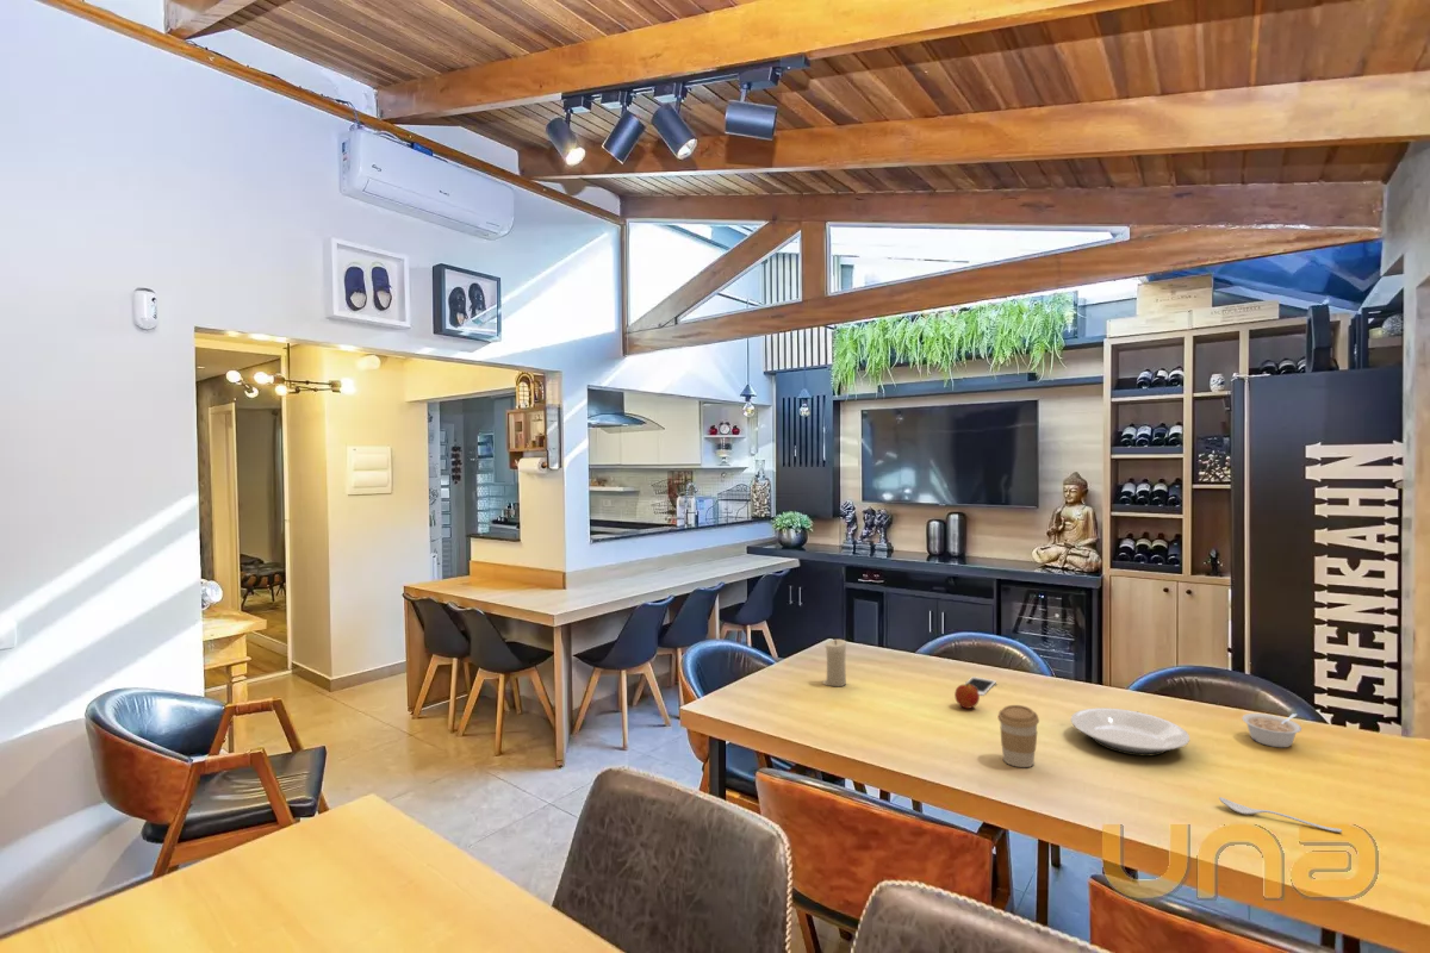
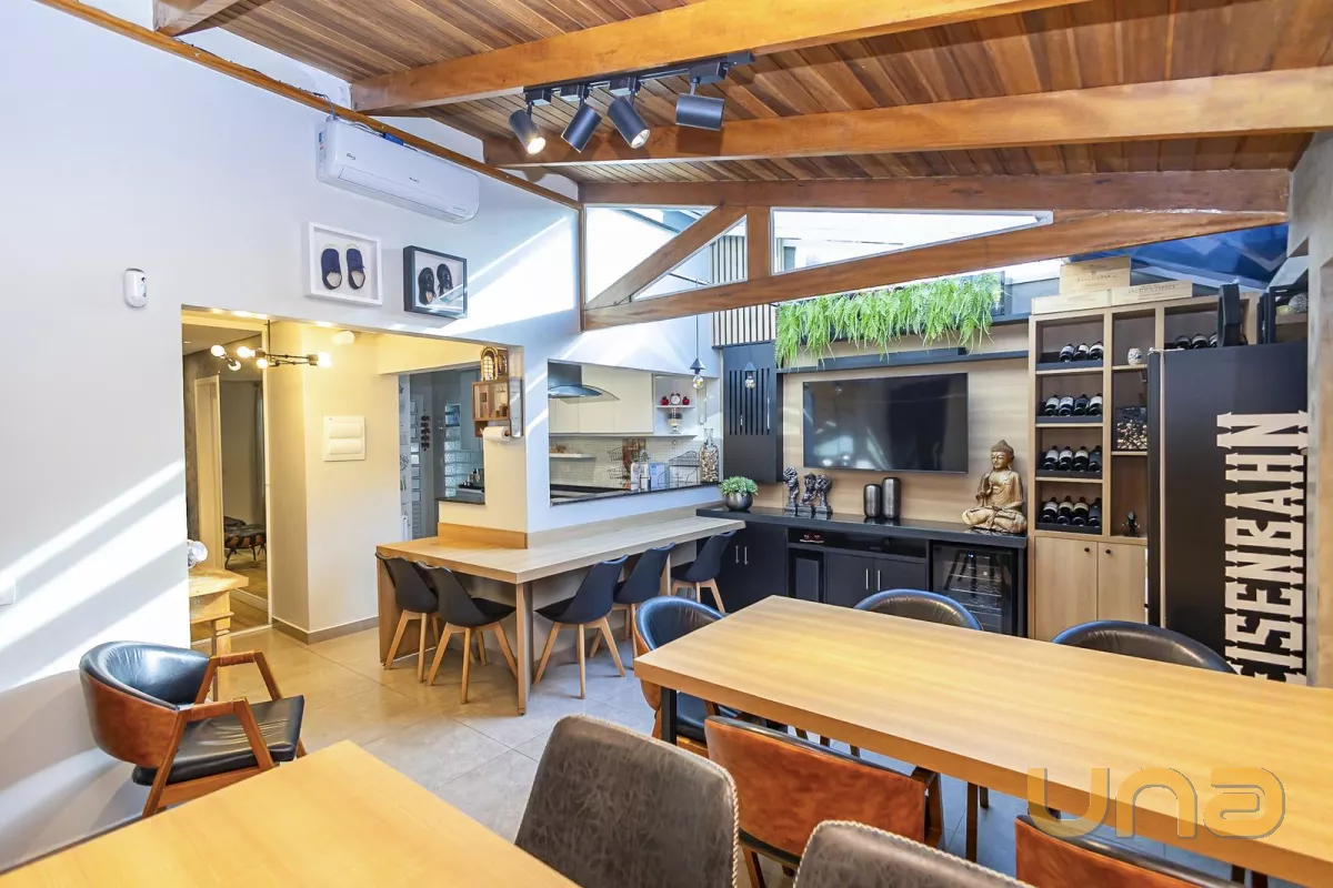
- legume (1270, 729)
- cell phone (977, 685)
- plate (1127, 734)
- spoon (1277, 814)
- candle (834, 661)
- coffee cup (1018, 735)
- fruit (966, 693)
